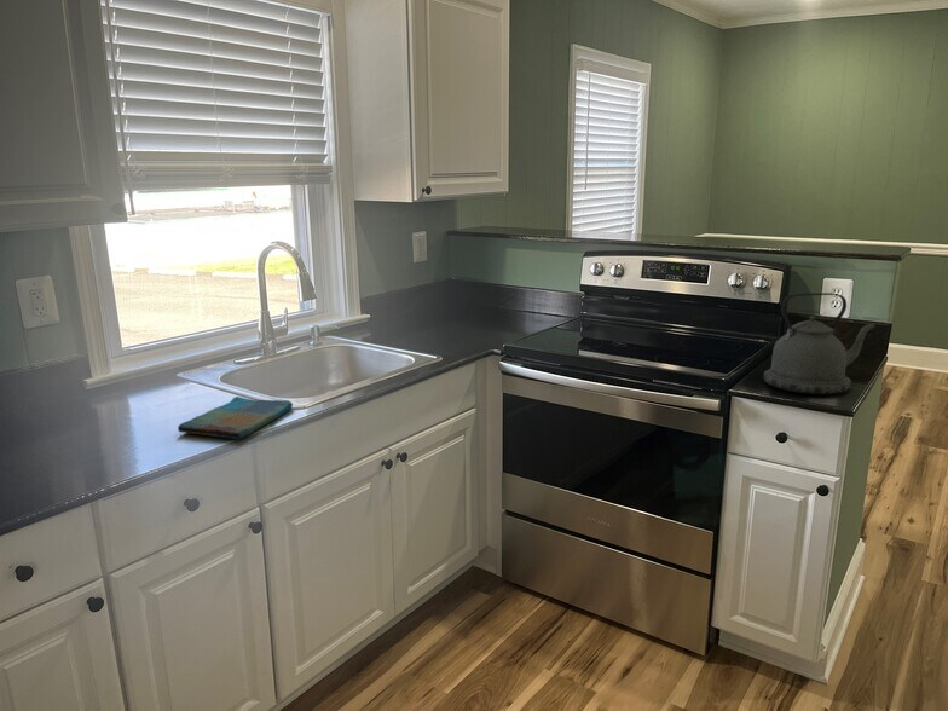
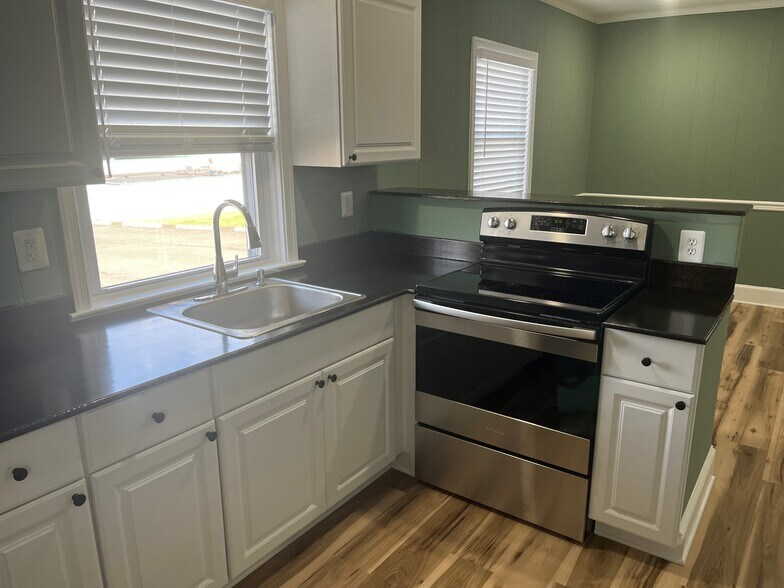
- dish towel (238, 416)
- kettle (814, 339)
